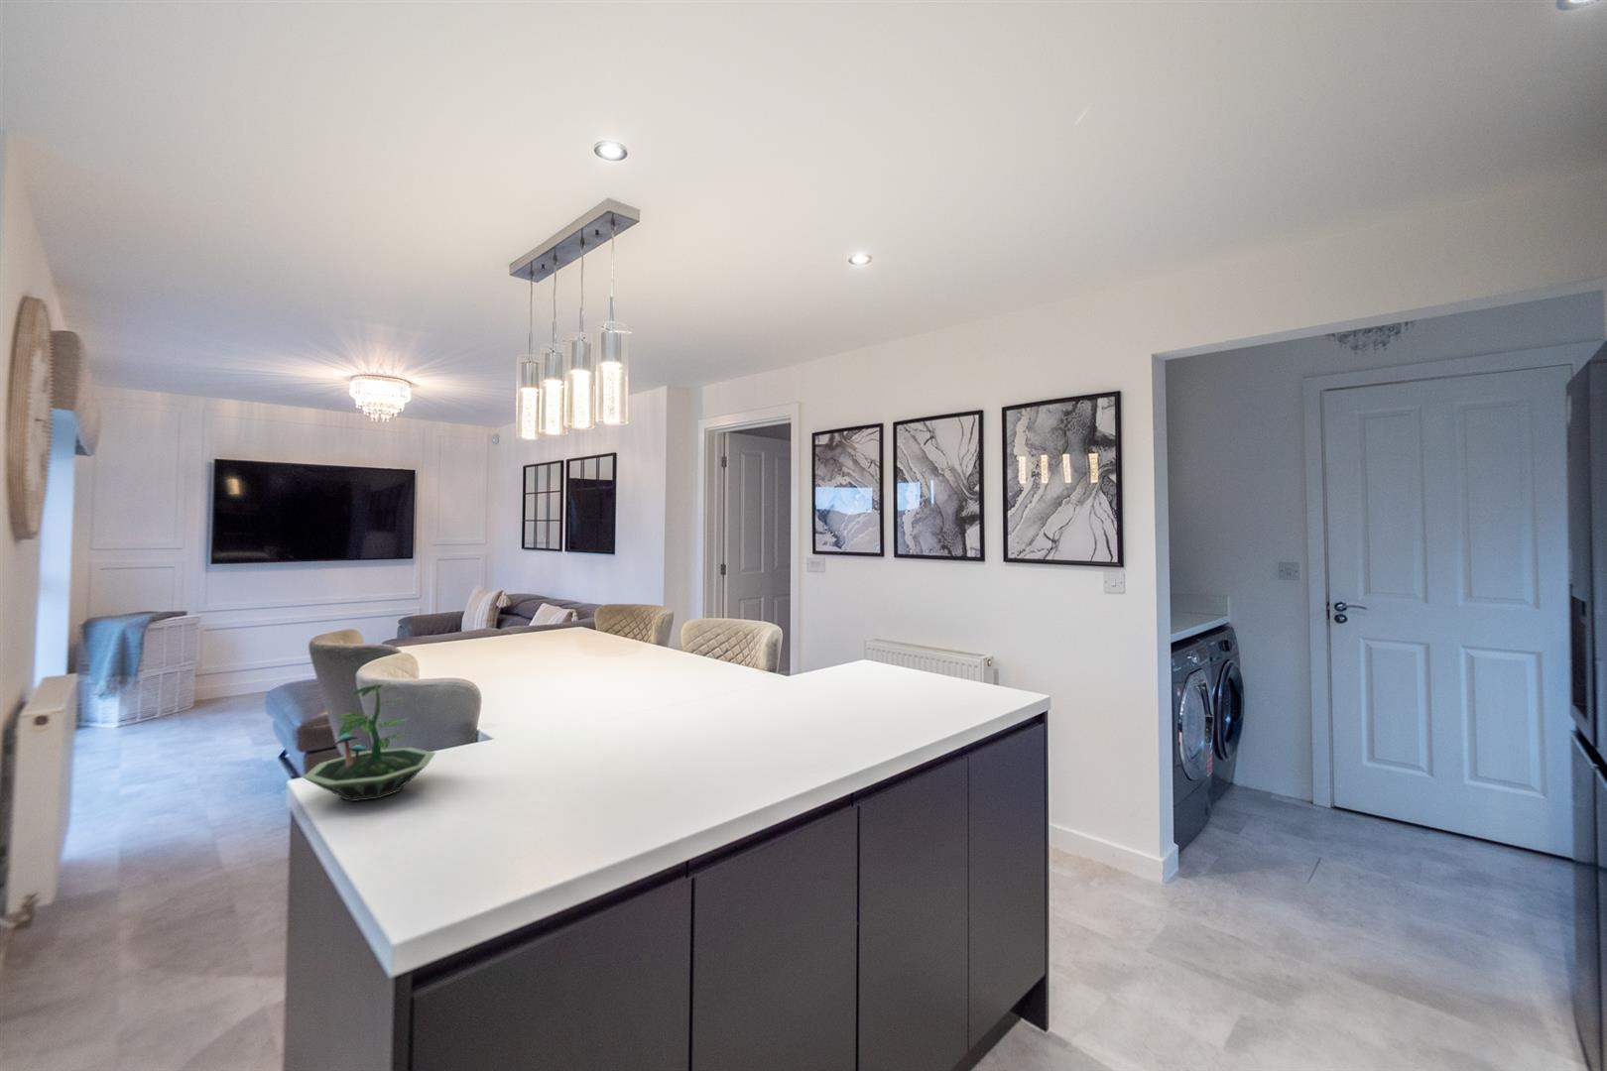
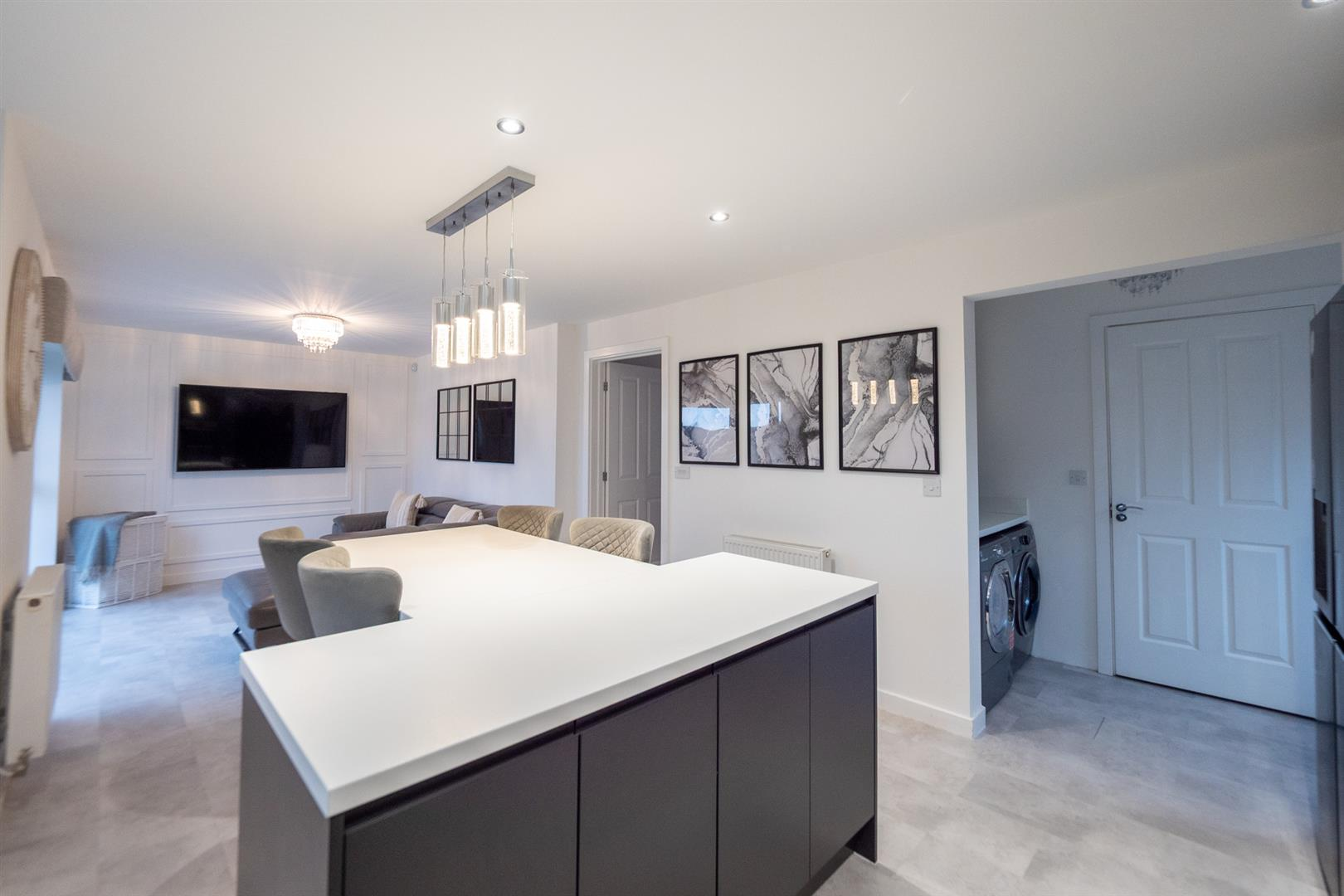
- terrarium (375, 703)
